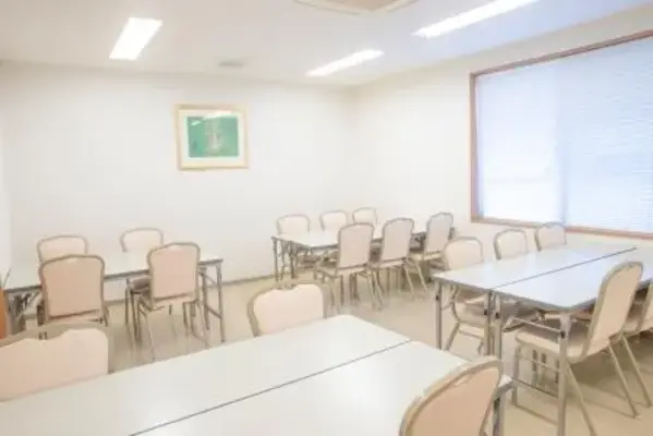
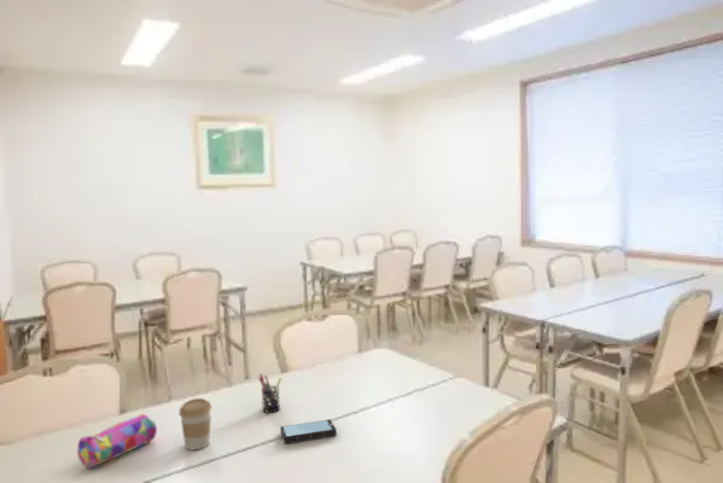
+ pen holder (268, 391)
+ pencil case (117, 438)
+ smartphone (308, 430)
+ coffee cup (196, 423)
